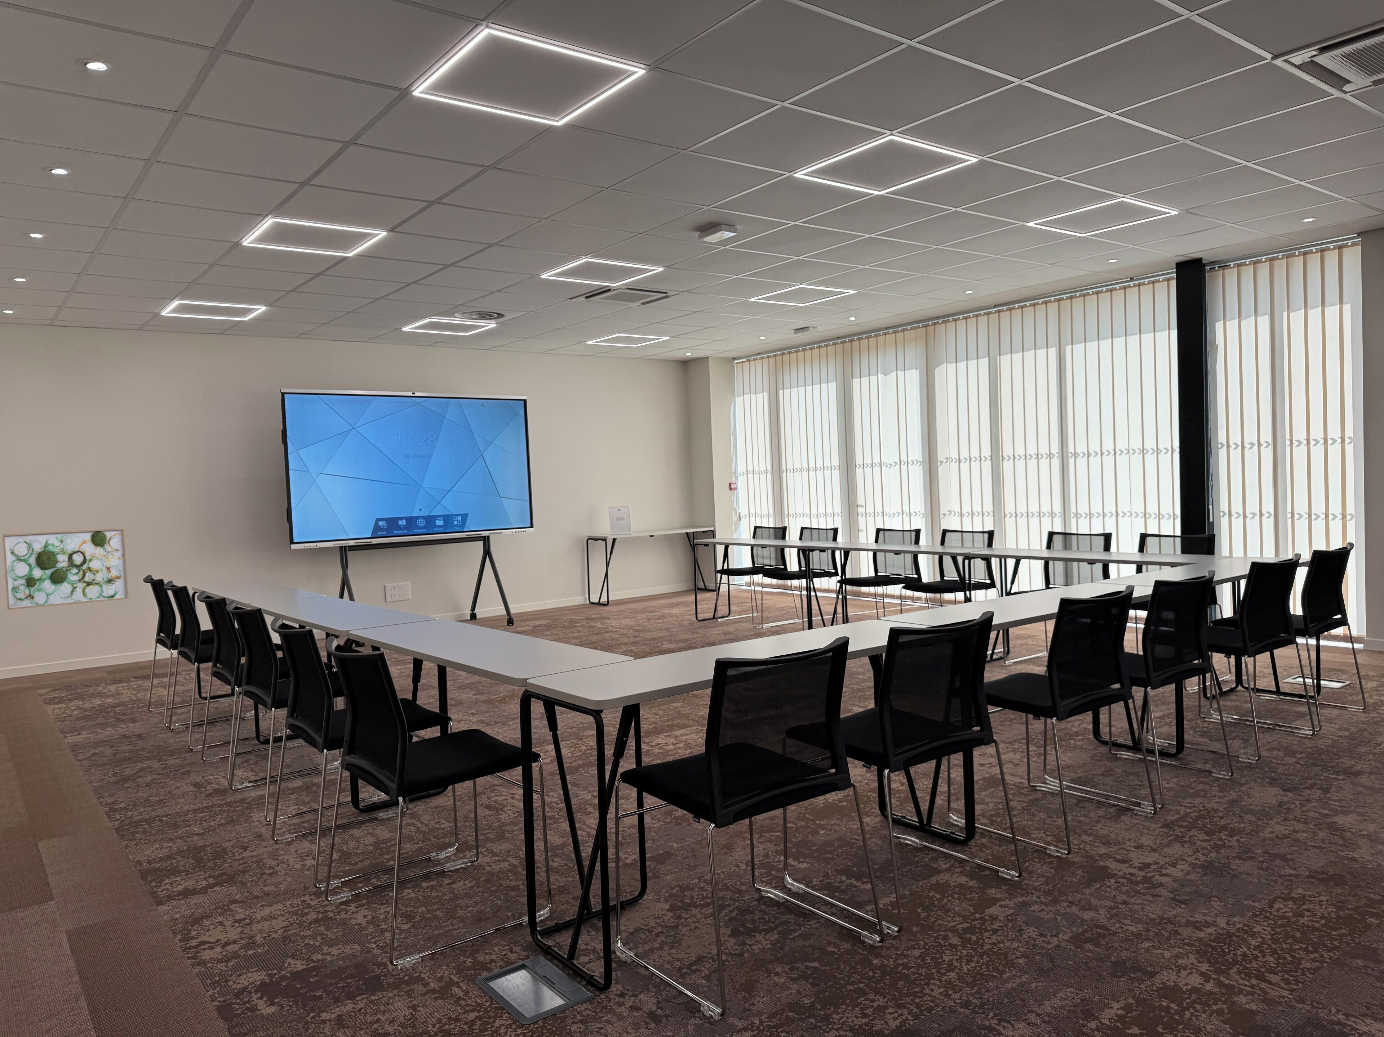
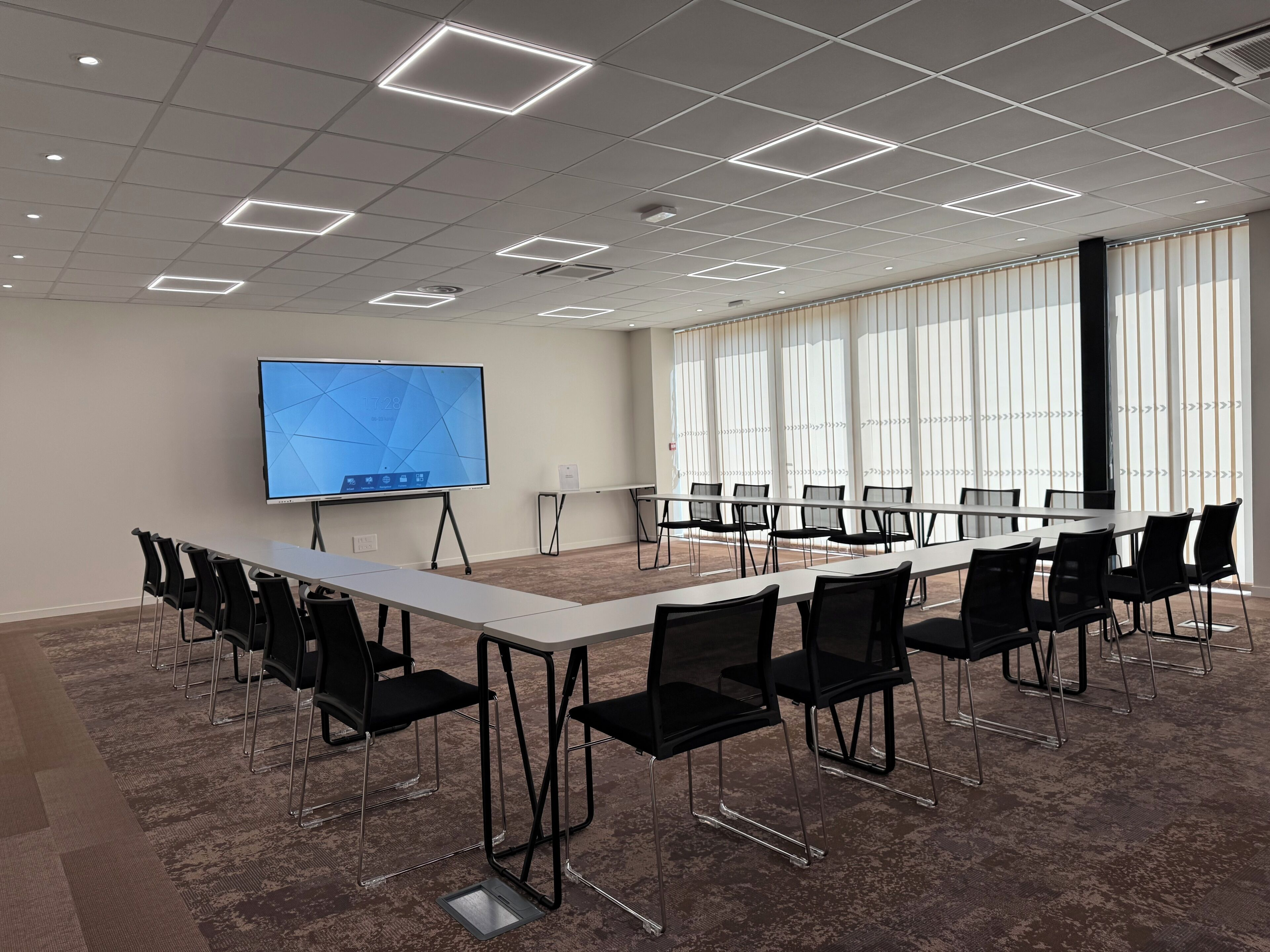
- wall art (68, 568)
